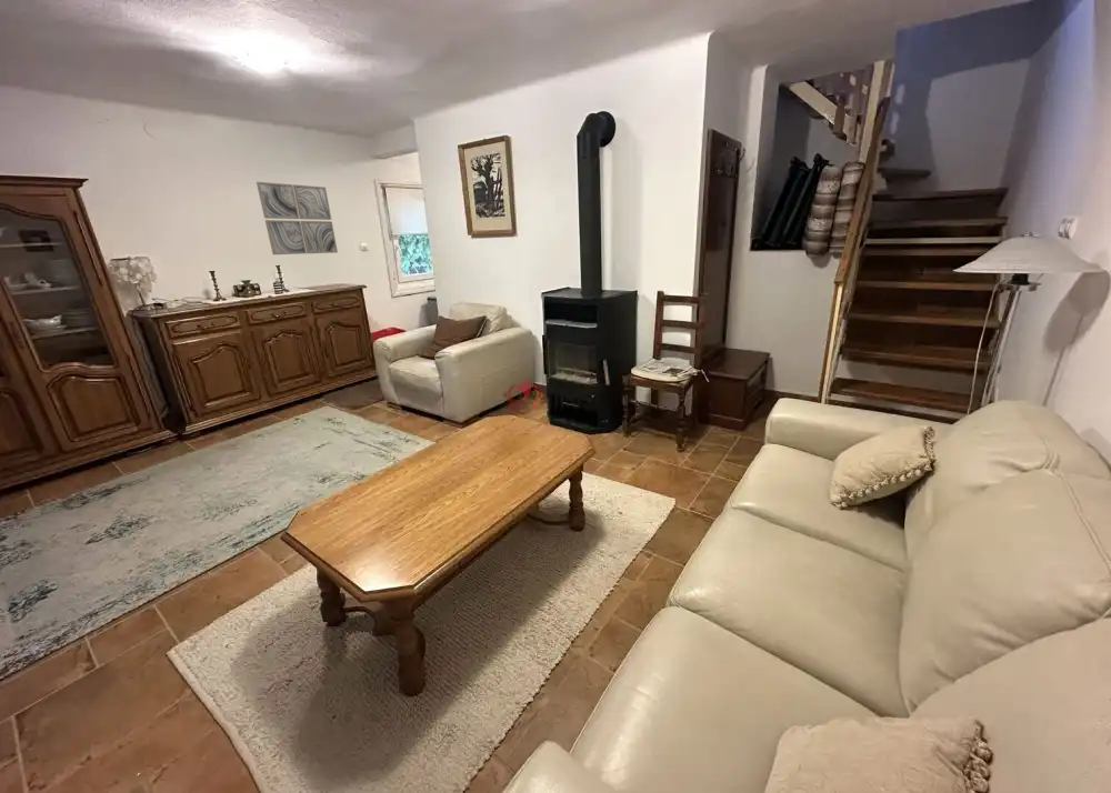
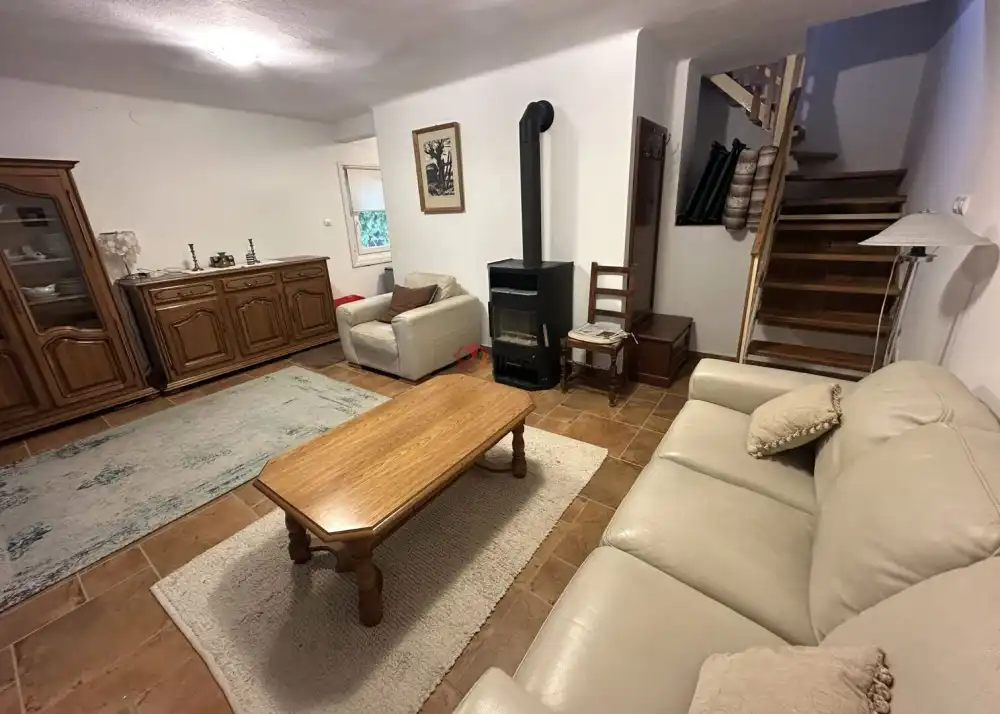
- wall art (299, 221)
